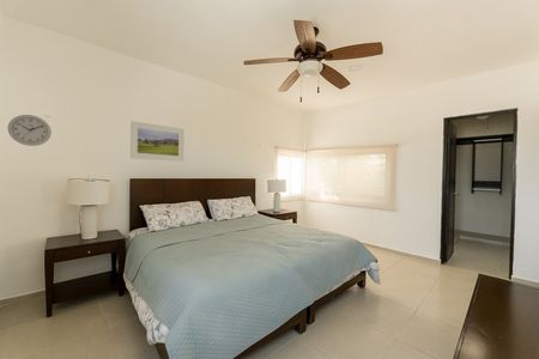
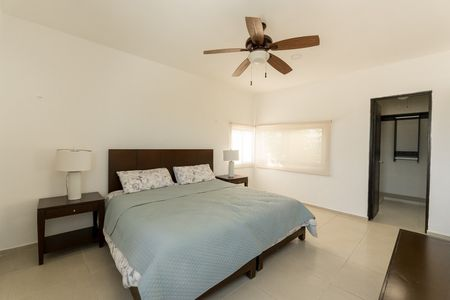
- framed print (158, 142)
- wall clock (30, 129)
